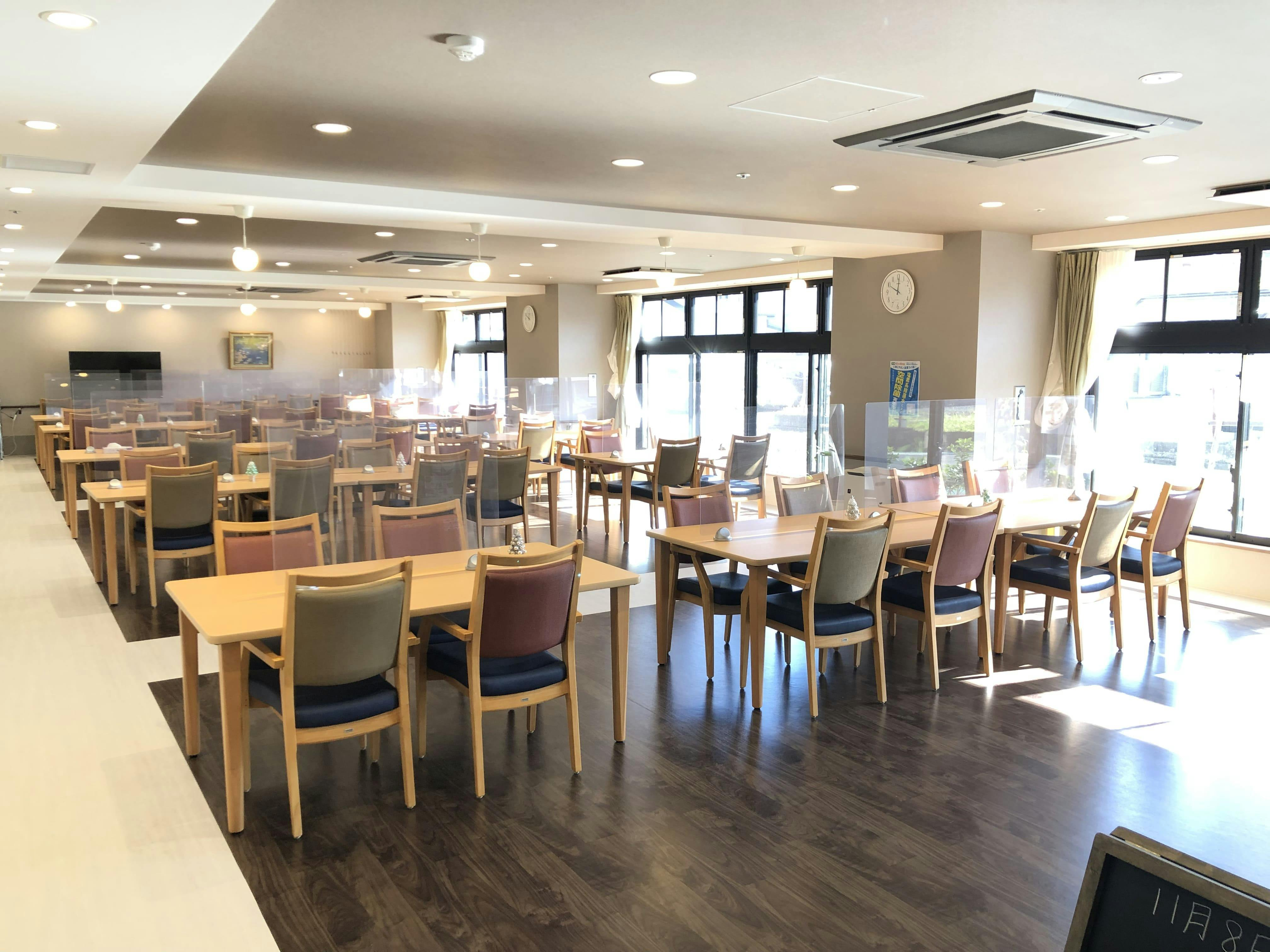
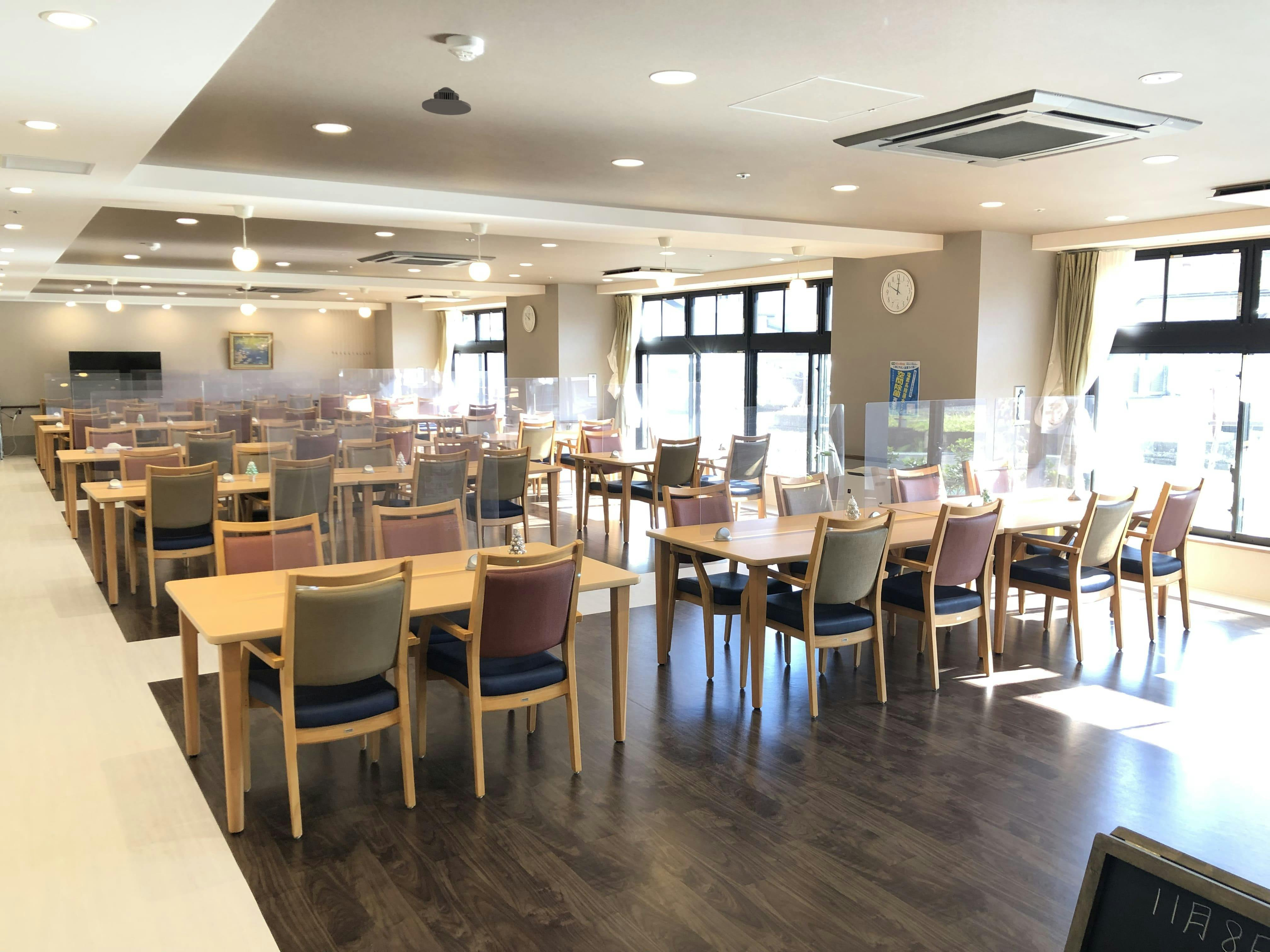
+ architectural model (446, 97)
